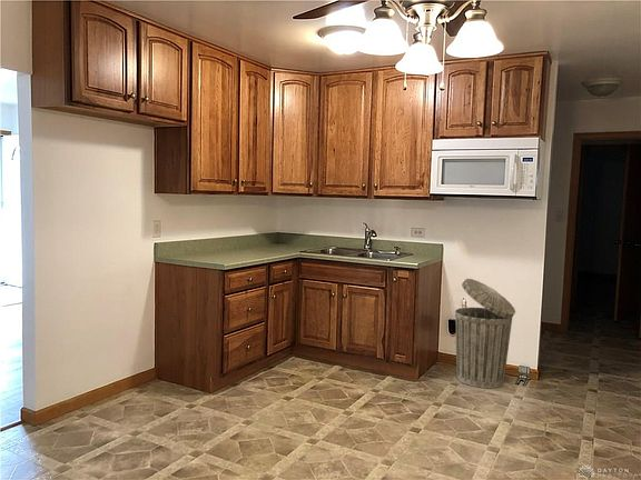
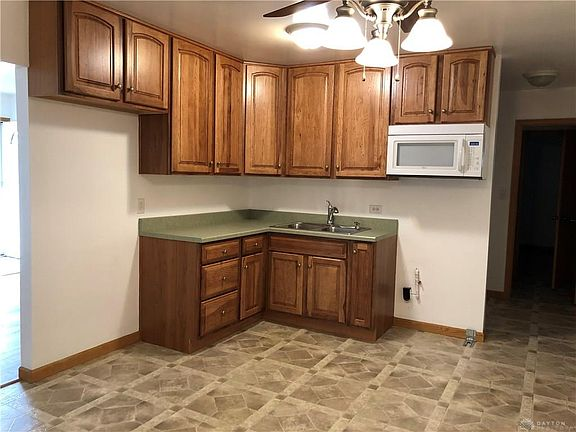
- trash can (483, 330)
